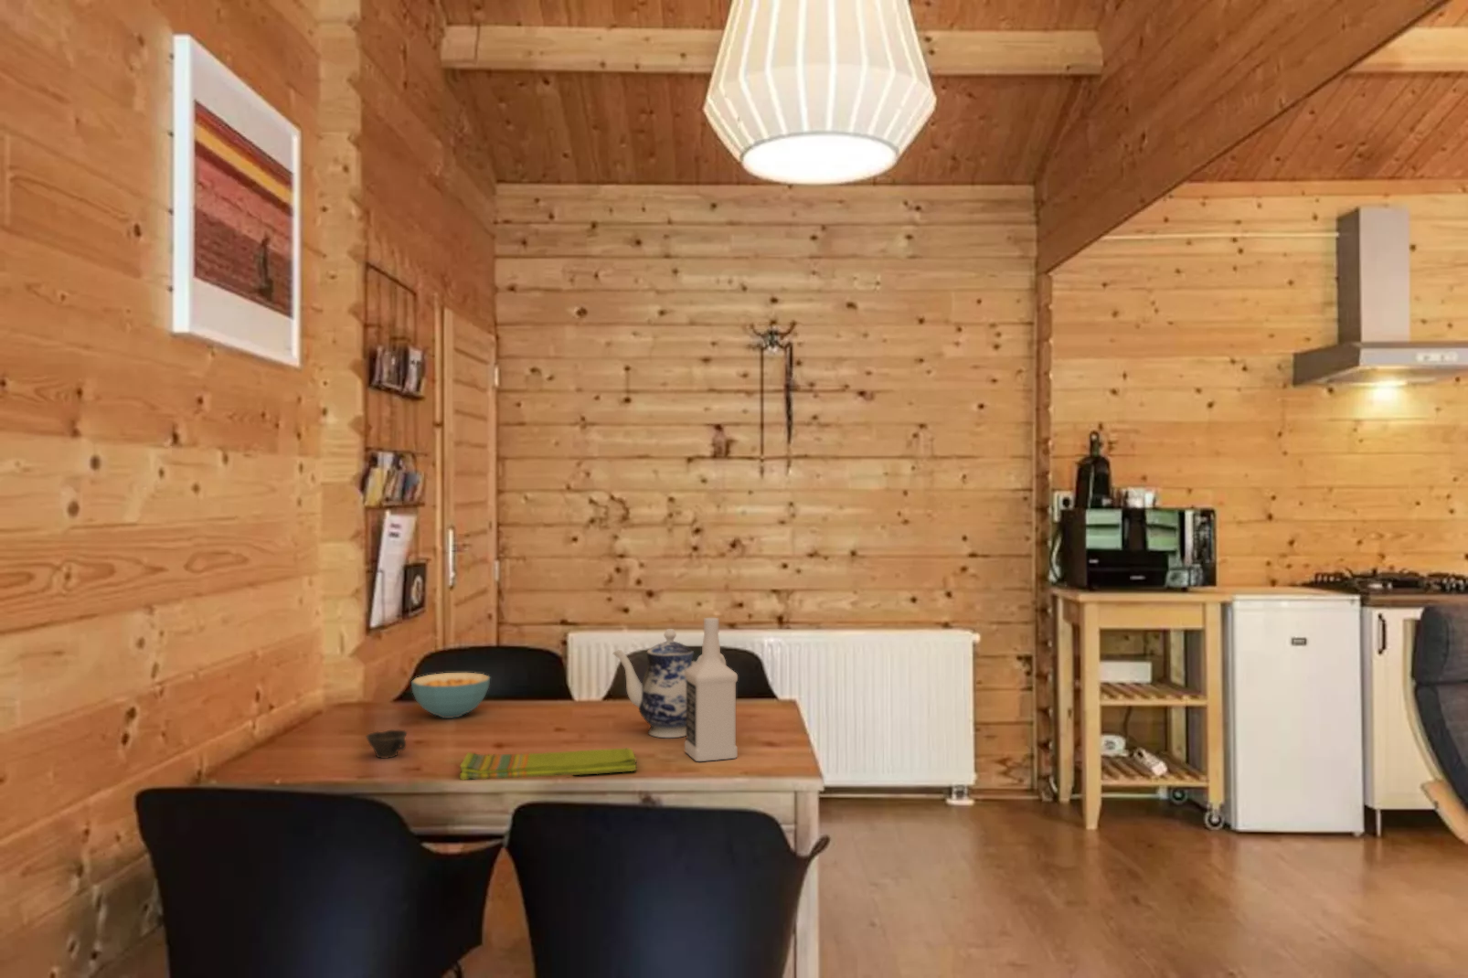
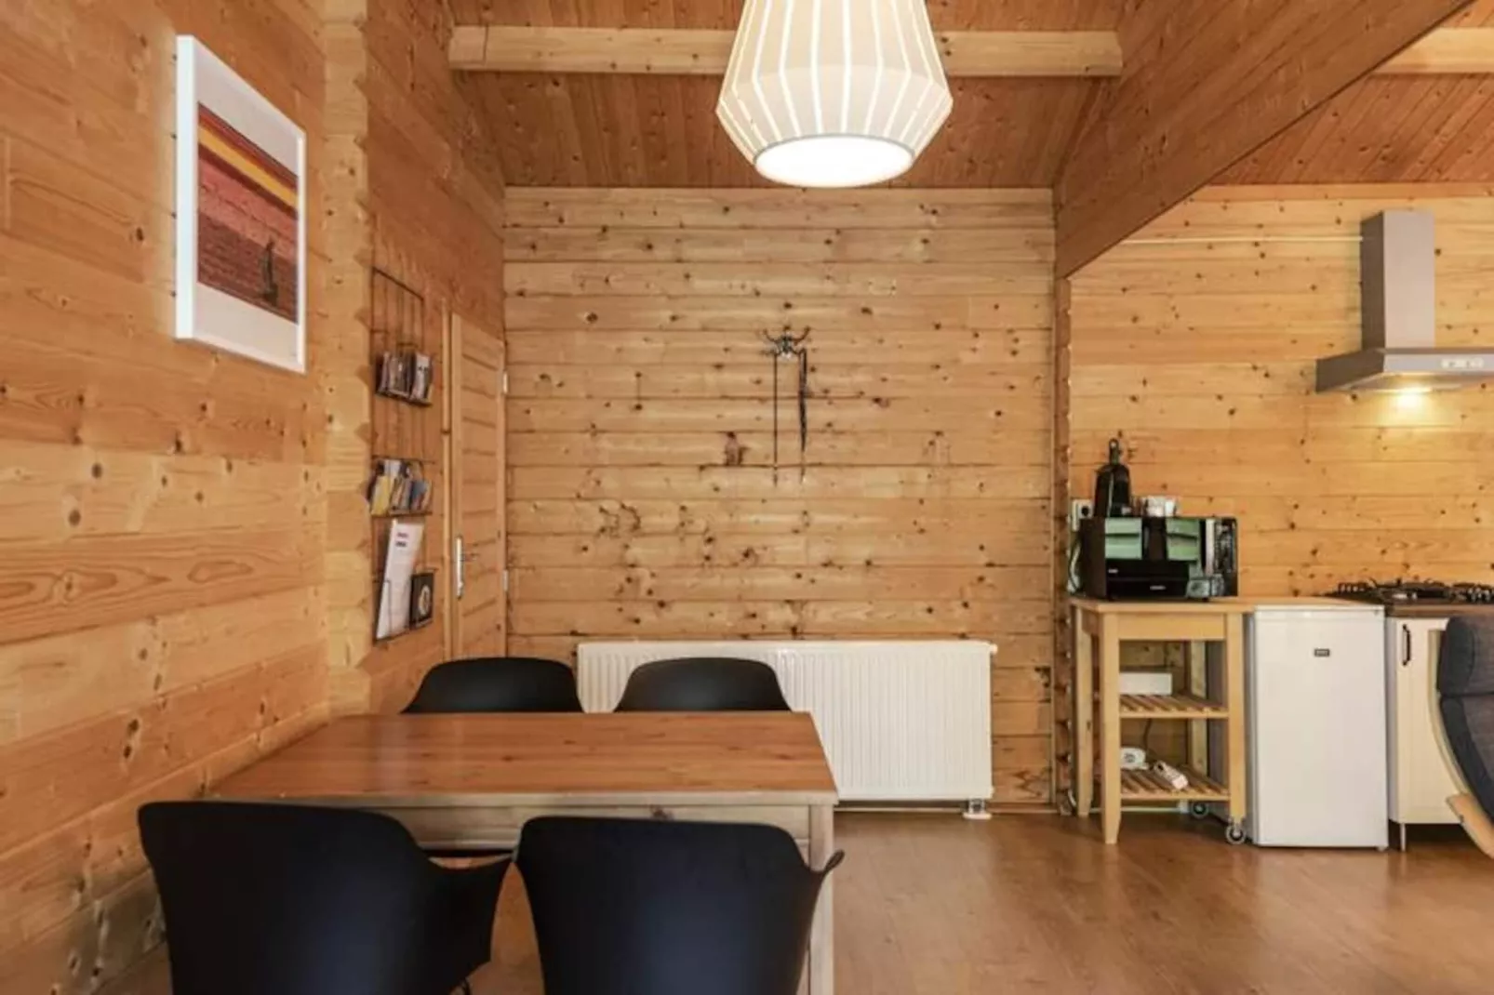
- vodka (711, 687)
- cup (387, 744)
- teapot (669, 680)
- dish towel (549, 760)
- cereal bowl (451, 697)
